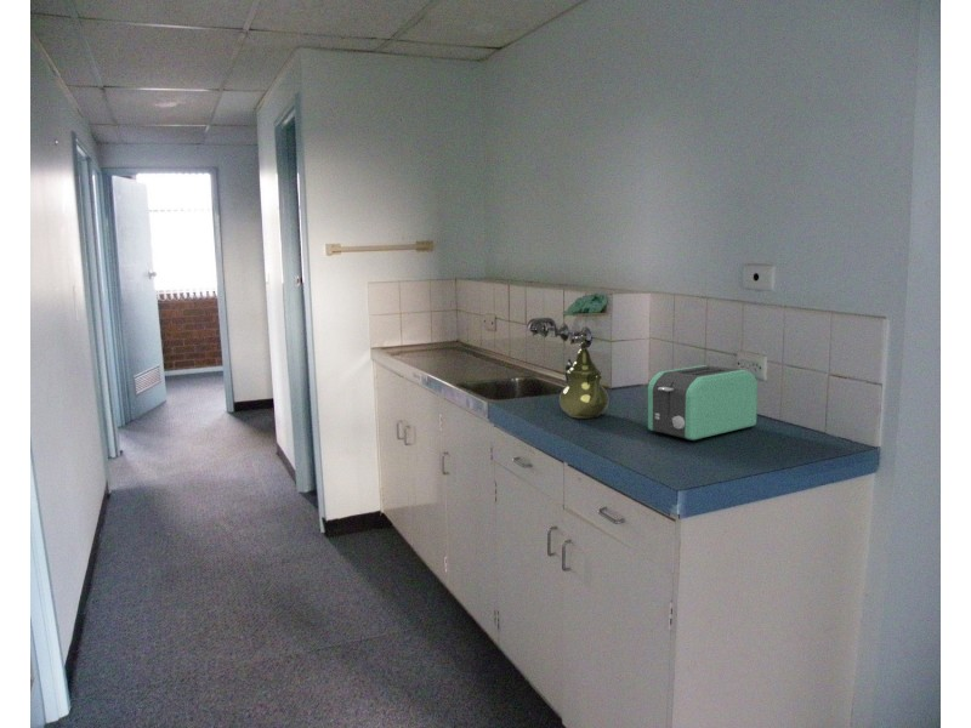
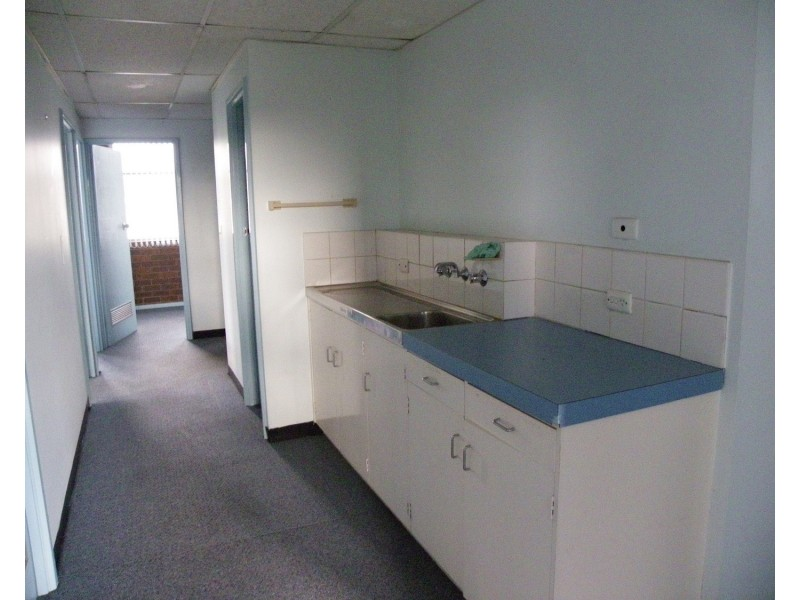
- teapot (583, 375)
- toaster (702, 400)
